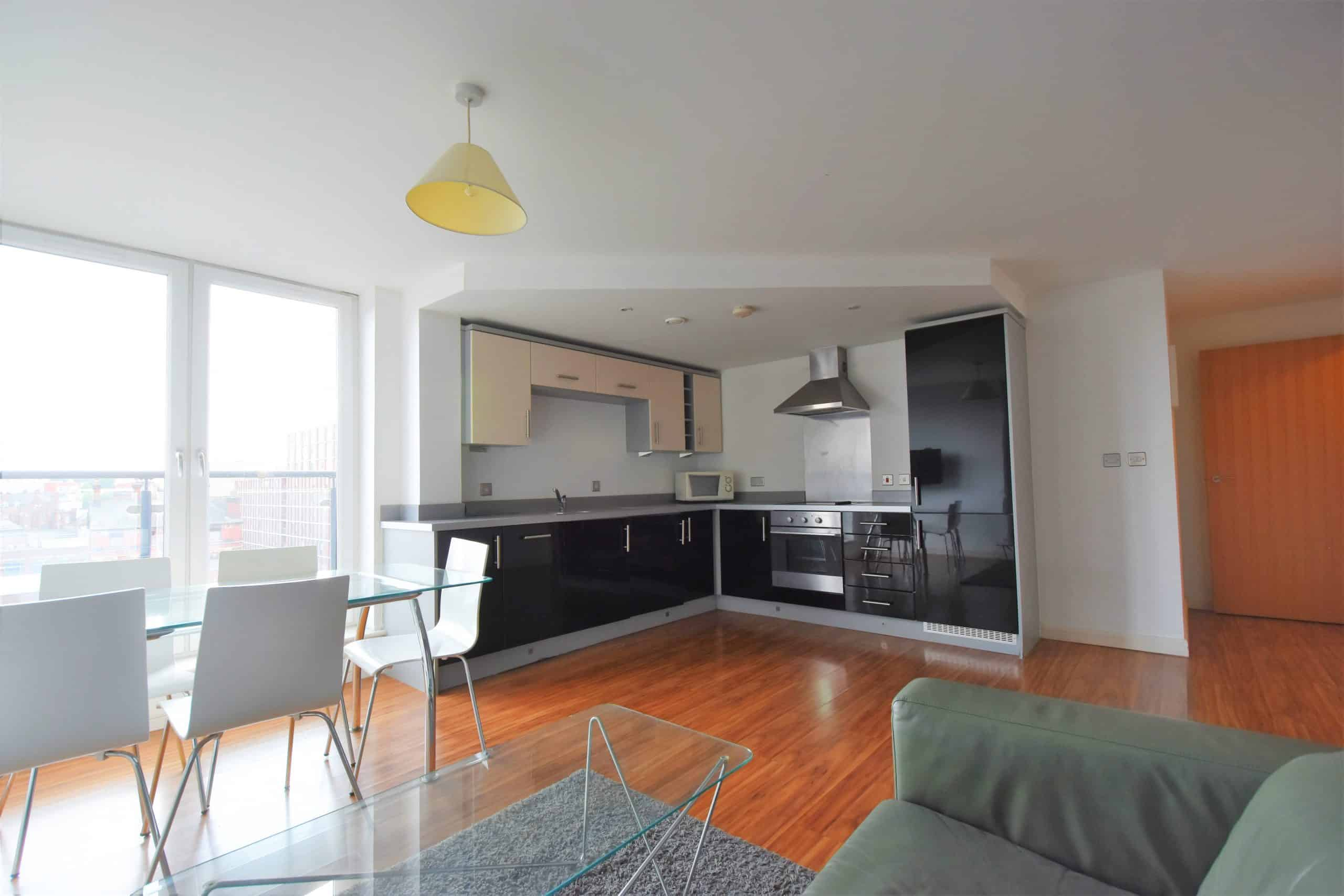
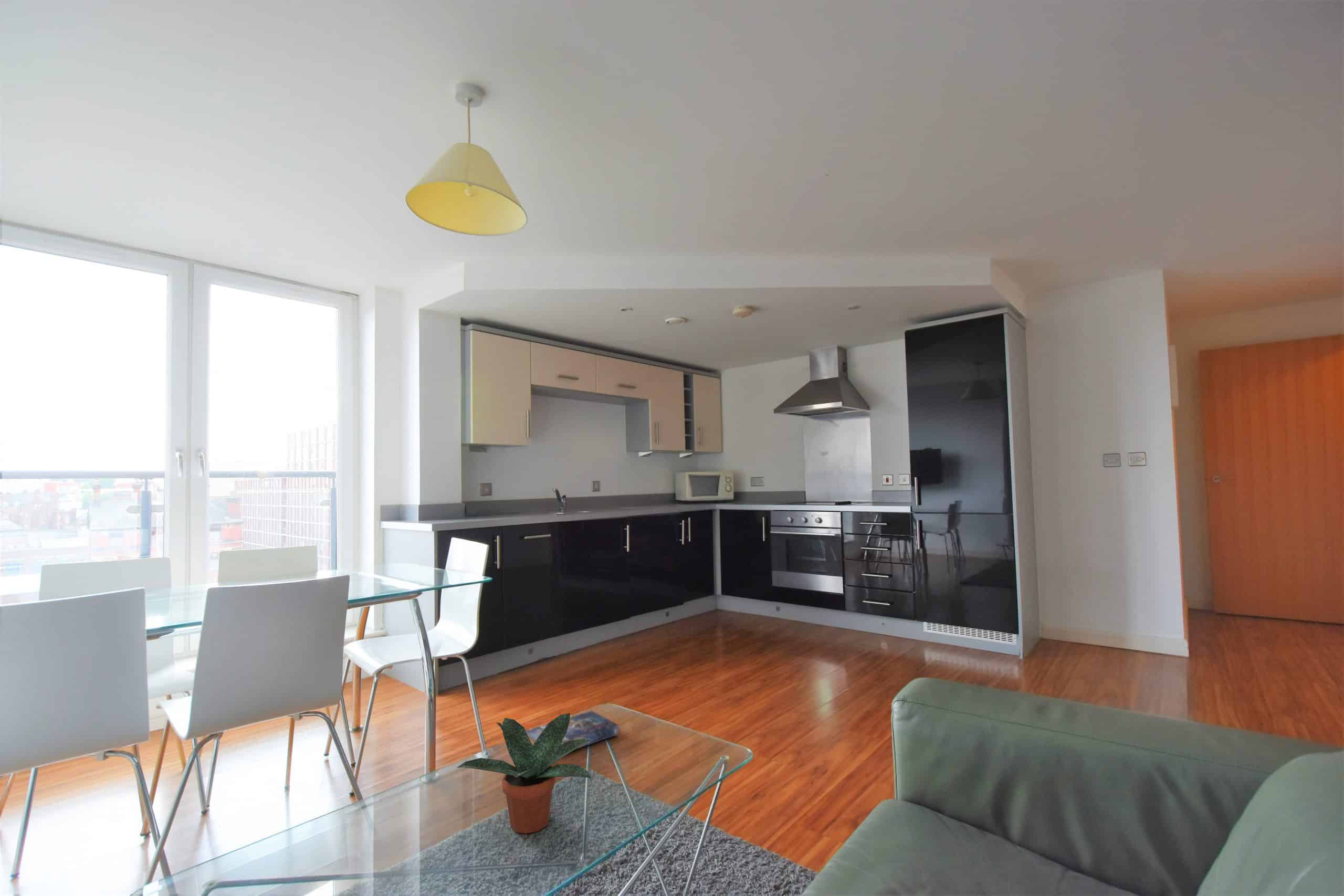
+ potted plant (531, 767)
+ book (571, 733)
